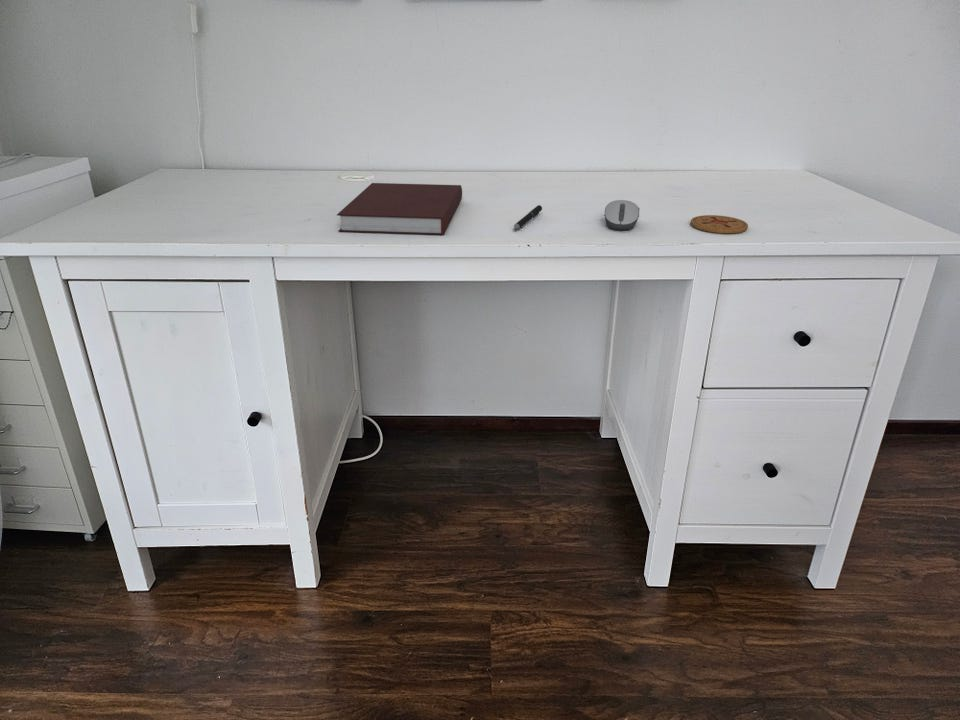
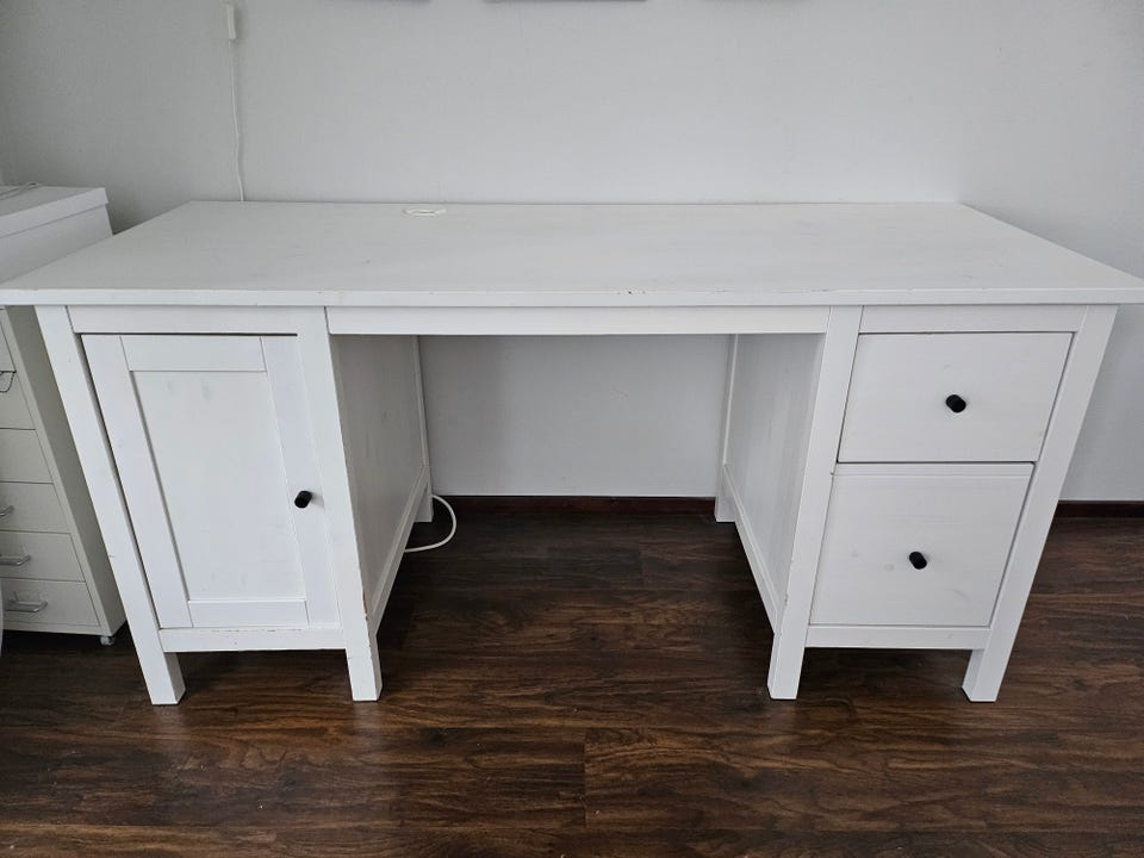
- notebook (405, 206)
- pen (527, 217)
- computer mouse (621, 213)
- coaster (718, 224)
